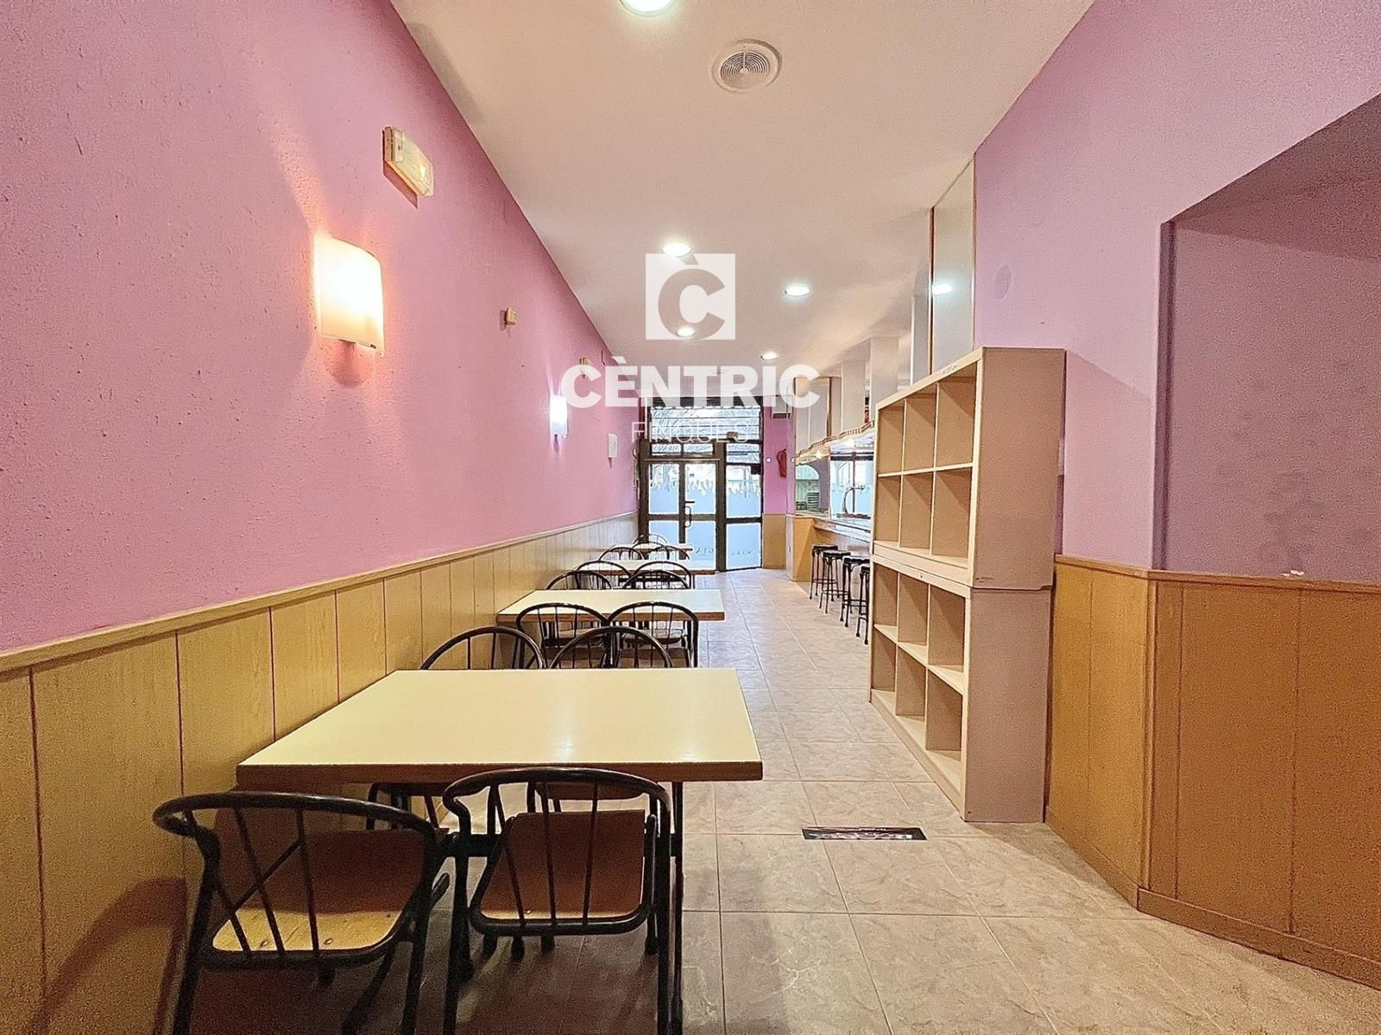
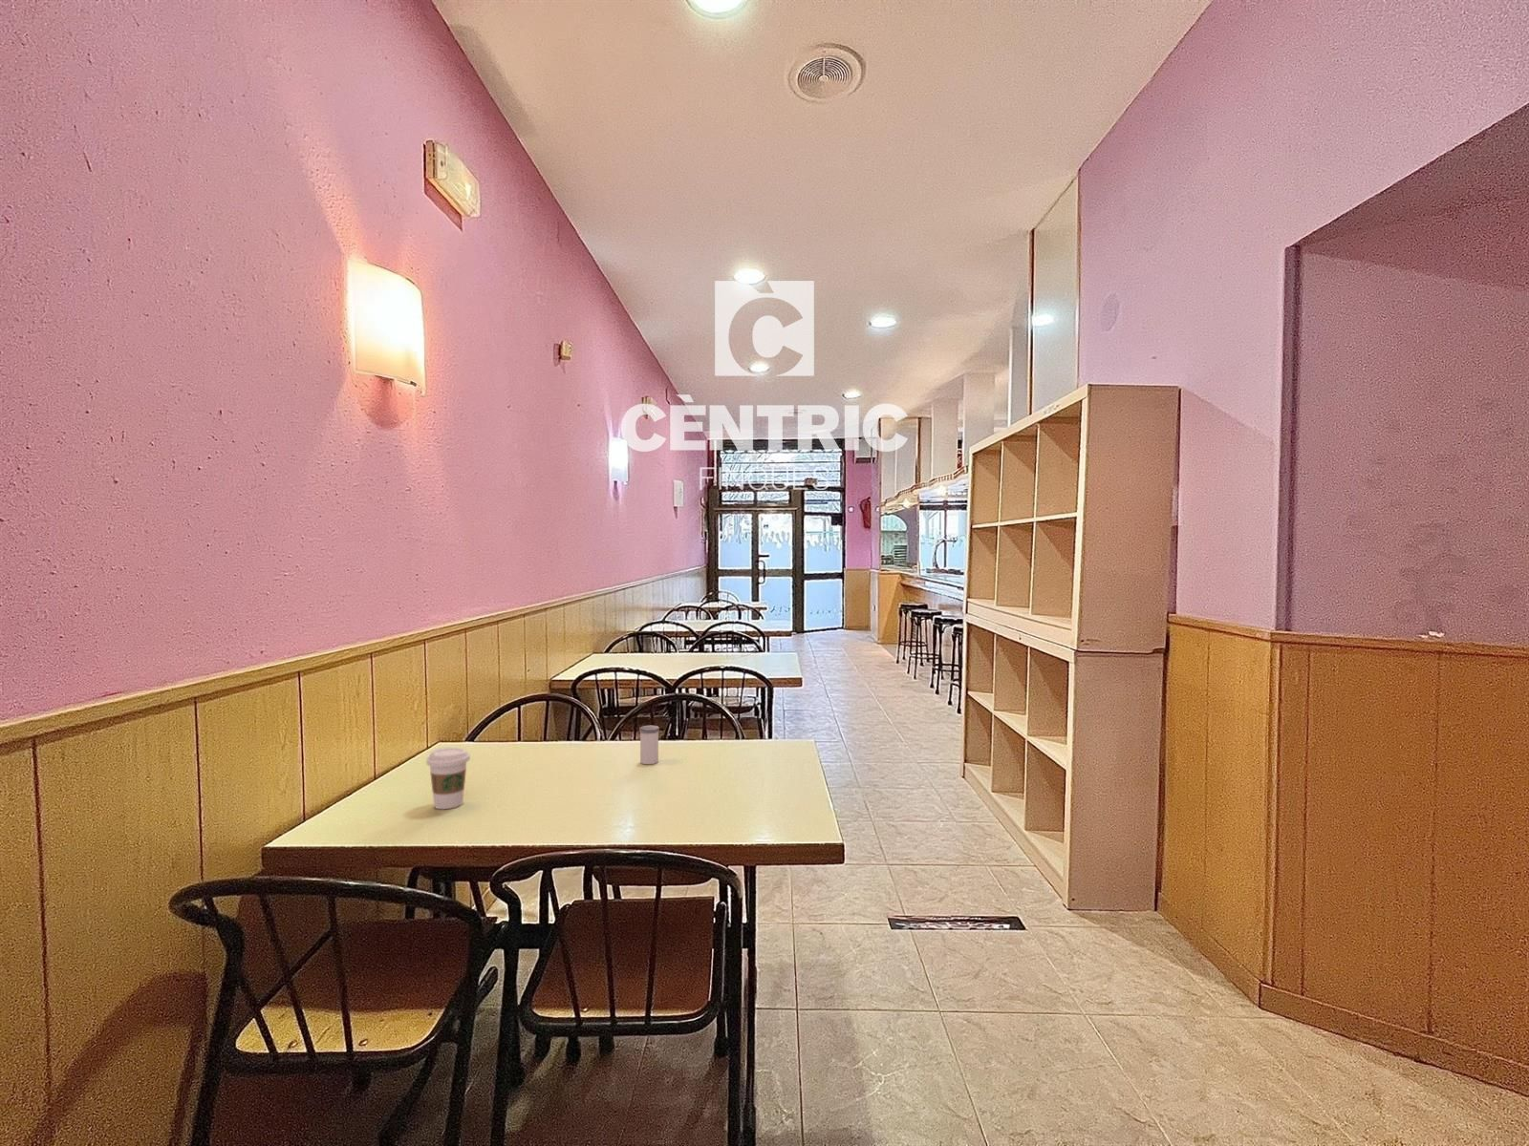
+ salt shaker (649, 744)
+ coffee cup (448, 778)
